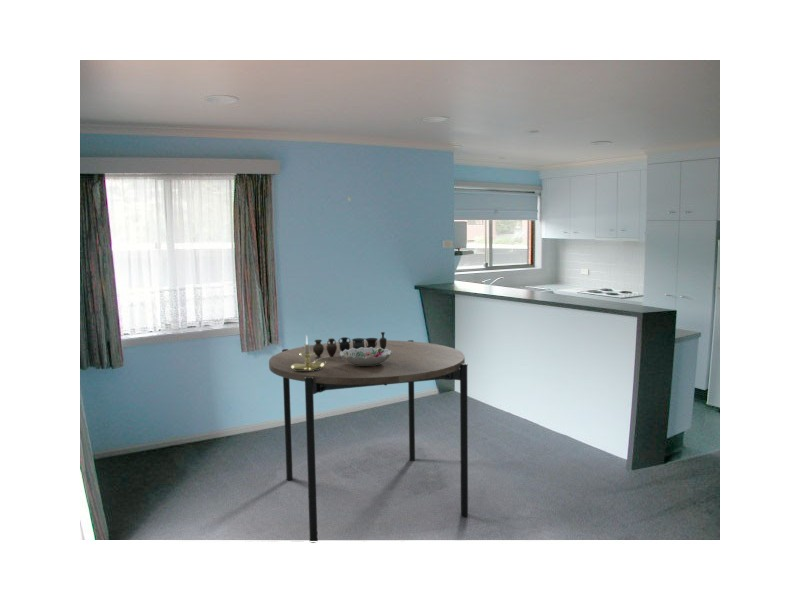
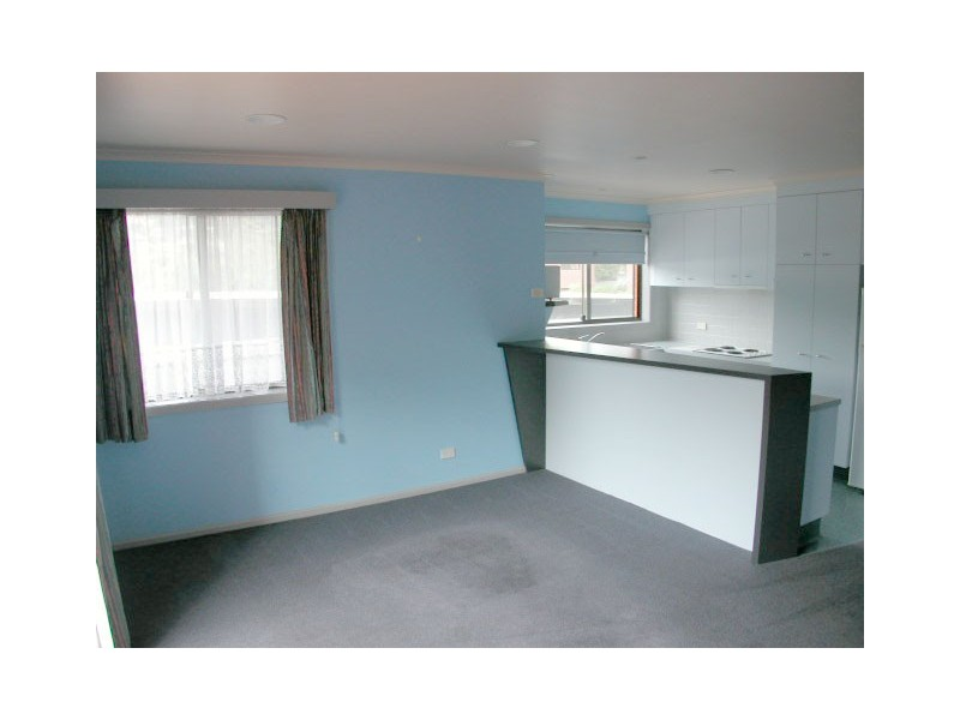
- vase (349, 344)
- candle holder (309, 352)
- dining table (365, 386)
- decorative bowl (366, 357)
